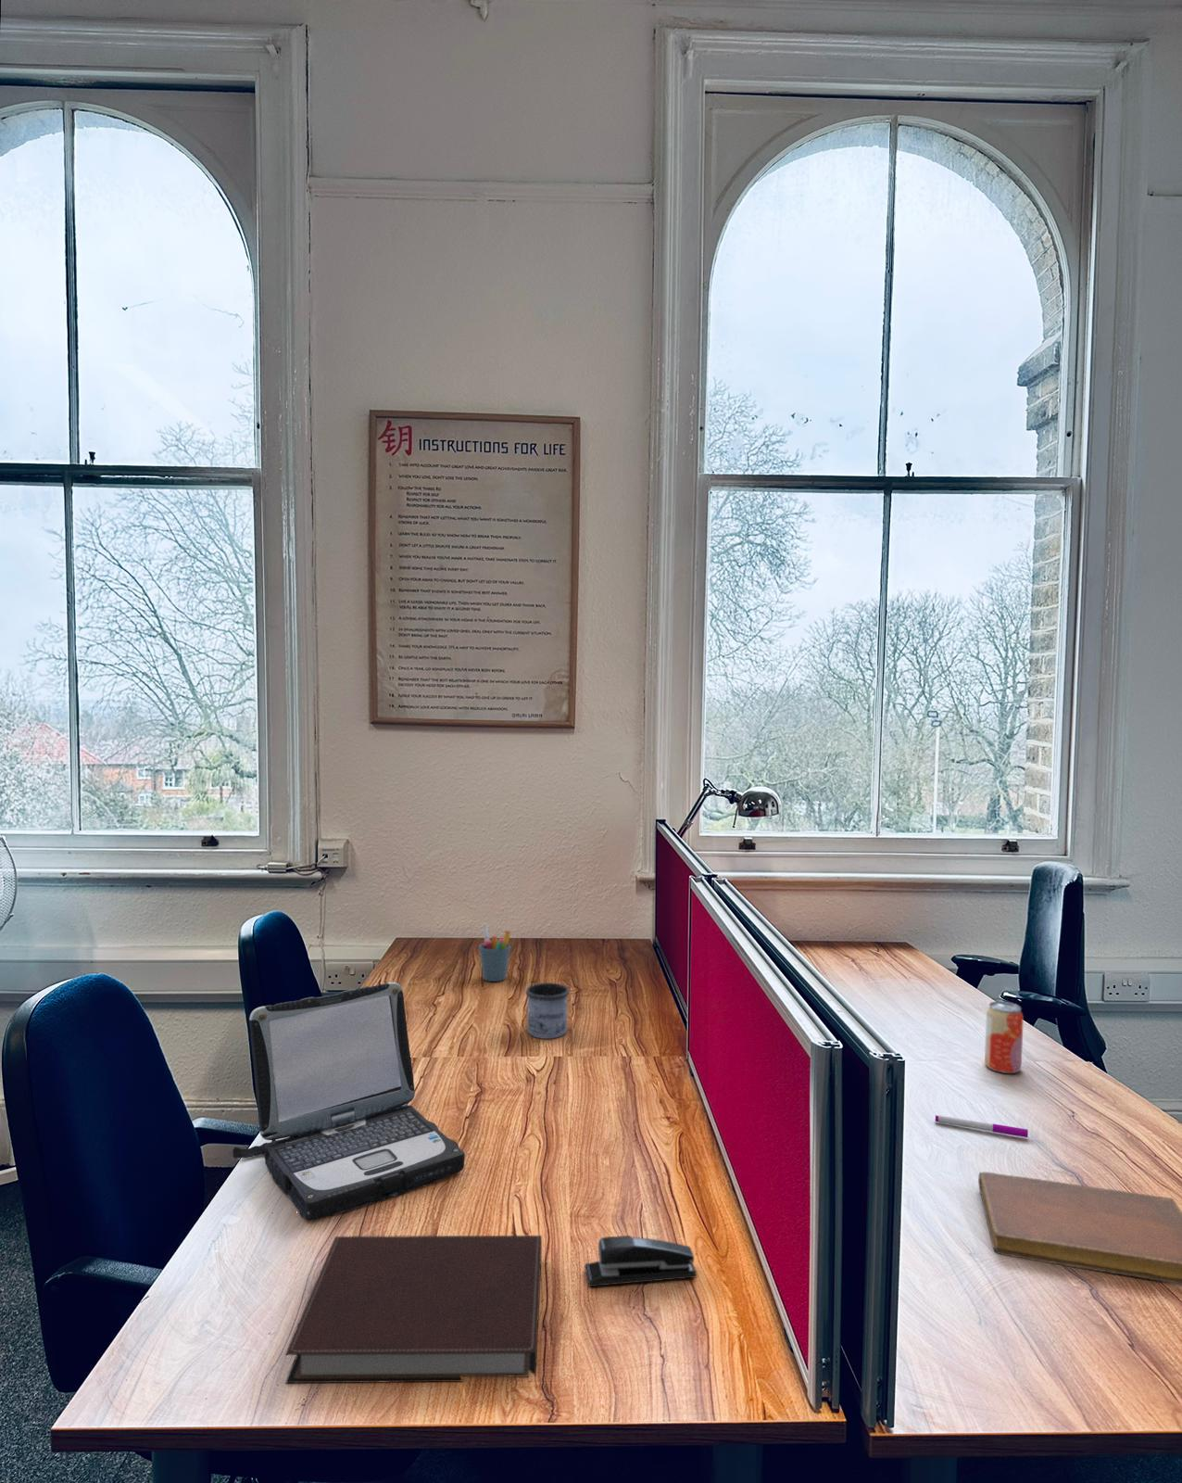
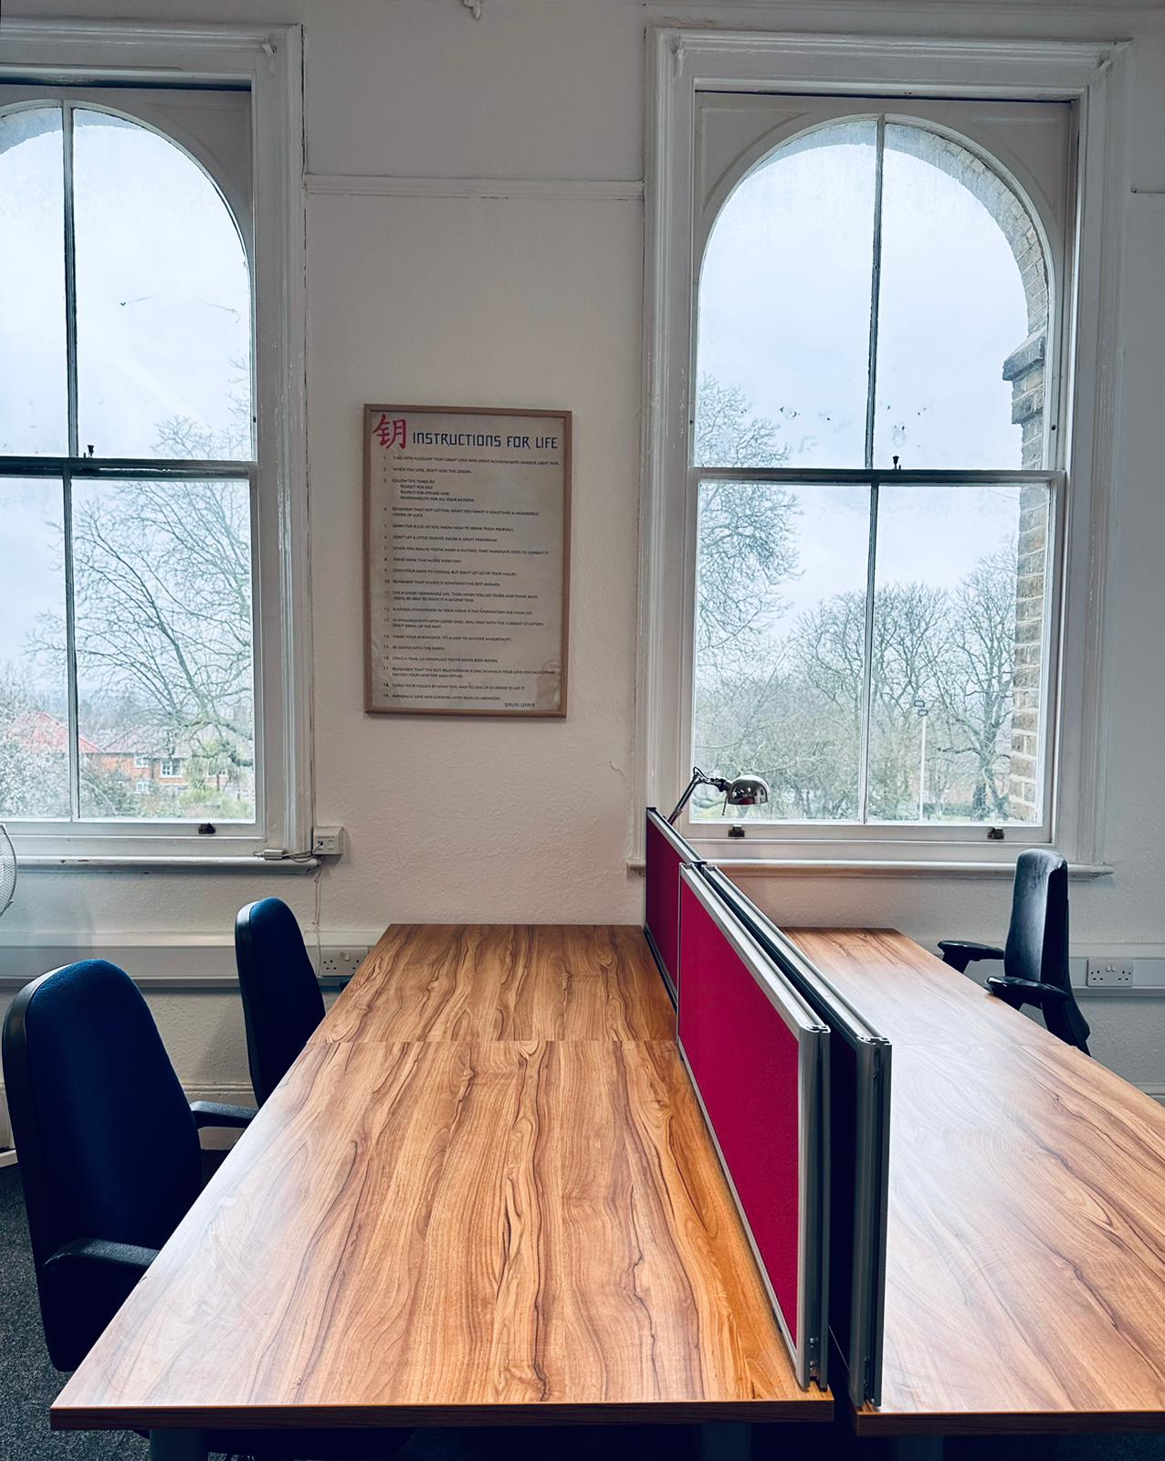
- pen (981, 1126)
- stapler (640, 1257)
- pen holder (495, 953)
- laptop (352, 1087)
- mug (546, 1009)
- beverage can (1003, 1037)
- notebook (1087, 1224)
- notebook (426, 1300)
